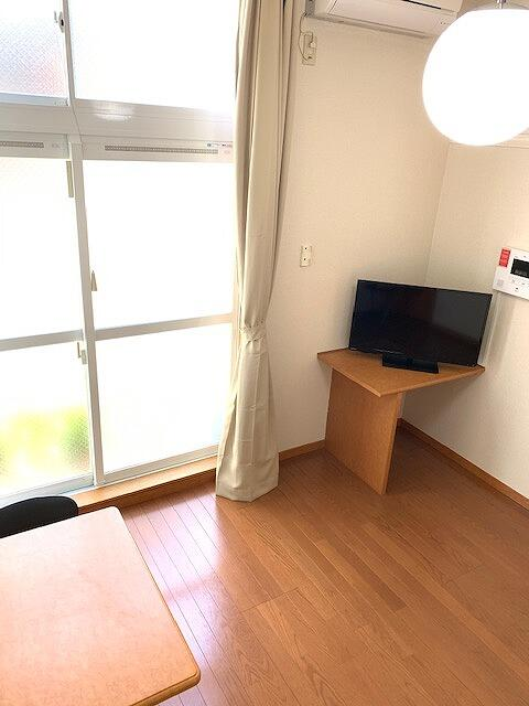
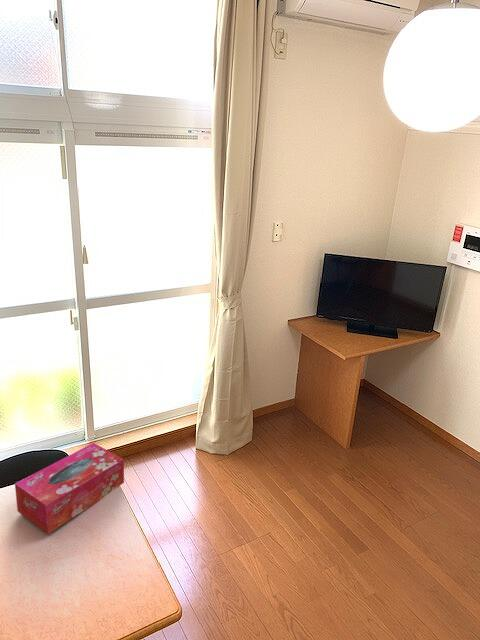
+ tissue box (72, 484)
